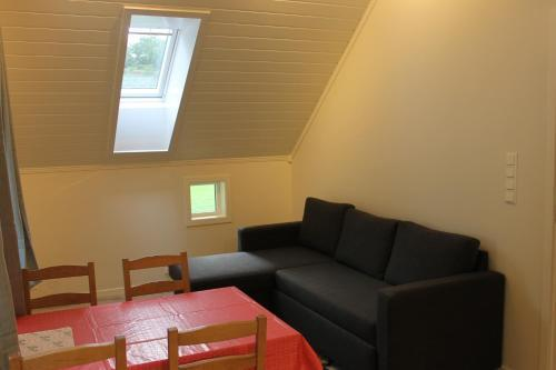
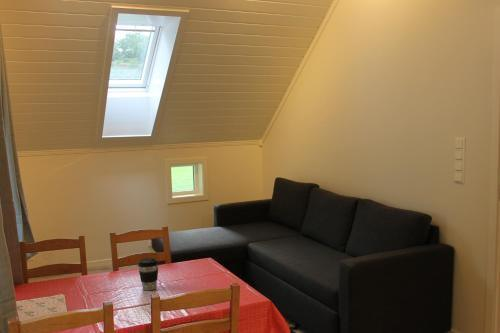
+ coffee cup (148, 274)
